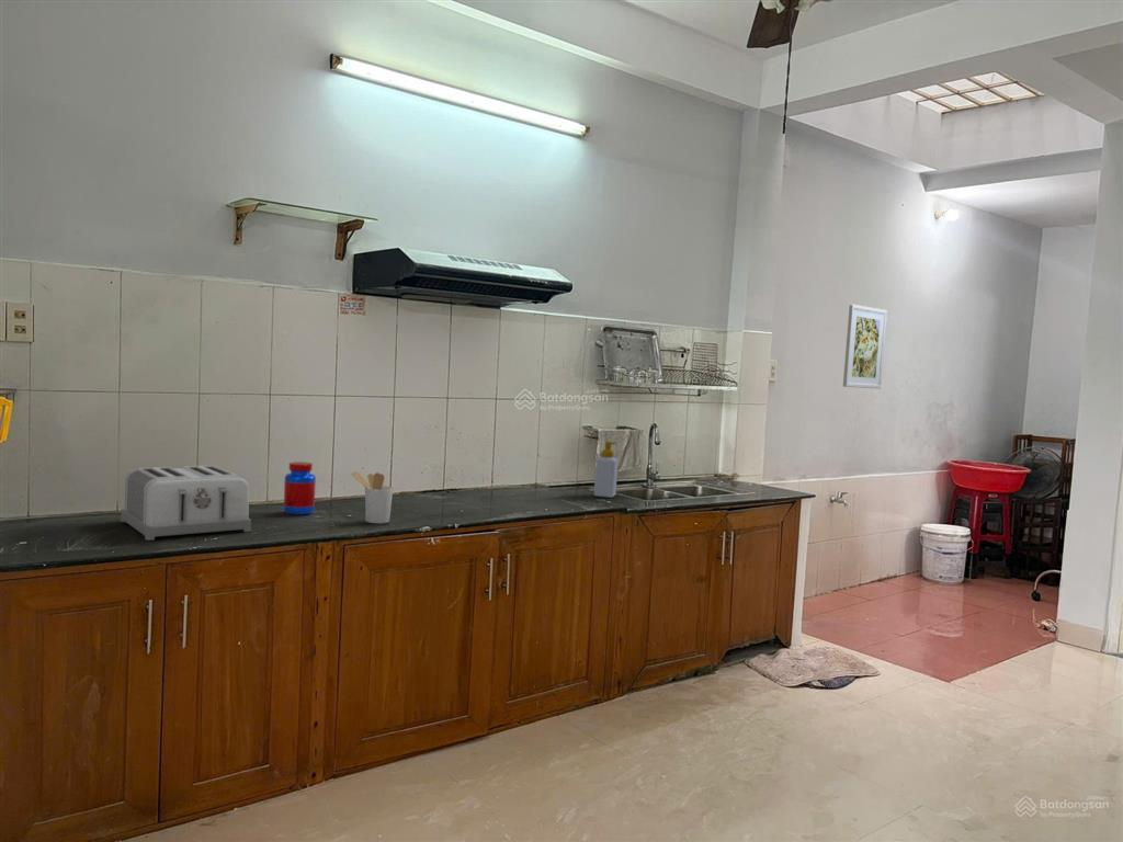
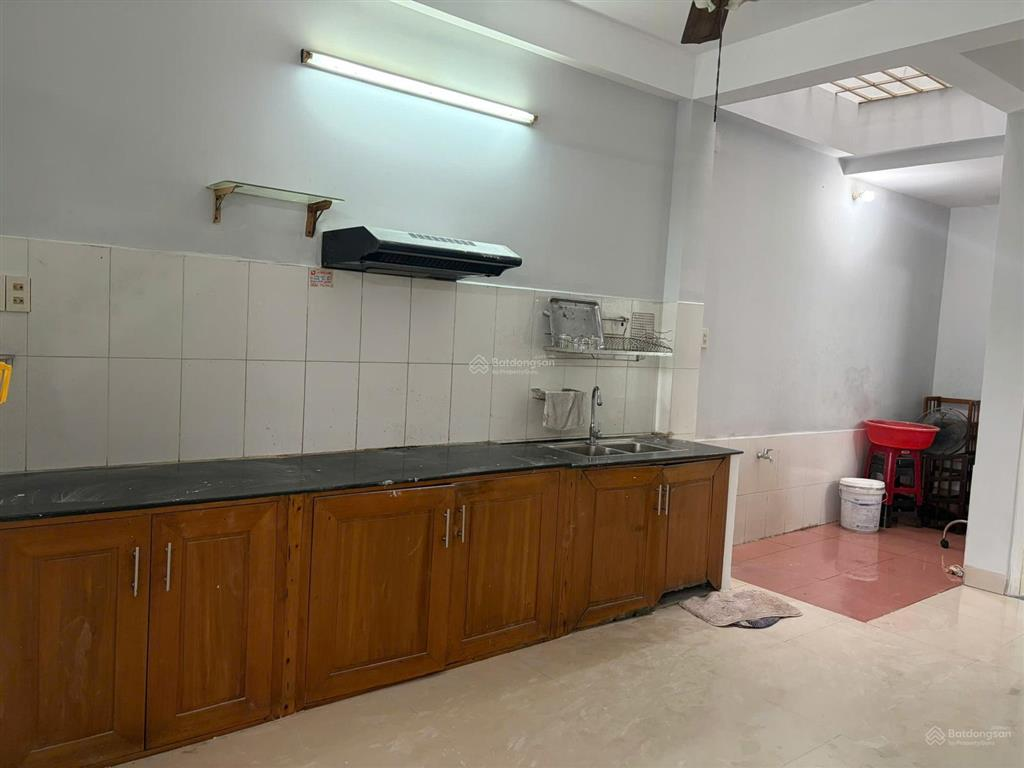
- utensil holder (371, 496)
- soap bottle (606, 468)
- toaster (188, 499)
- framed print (865, 348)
- jar (299, 488)
